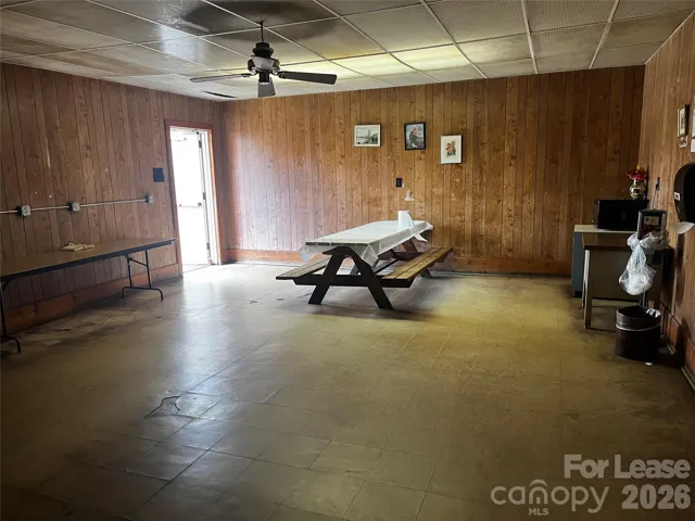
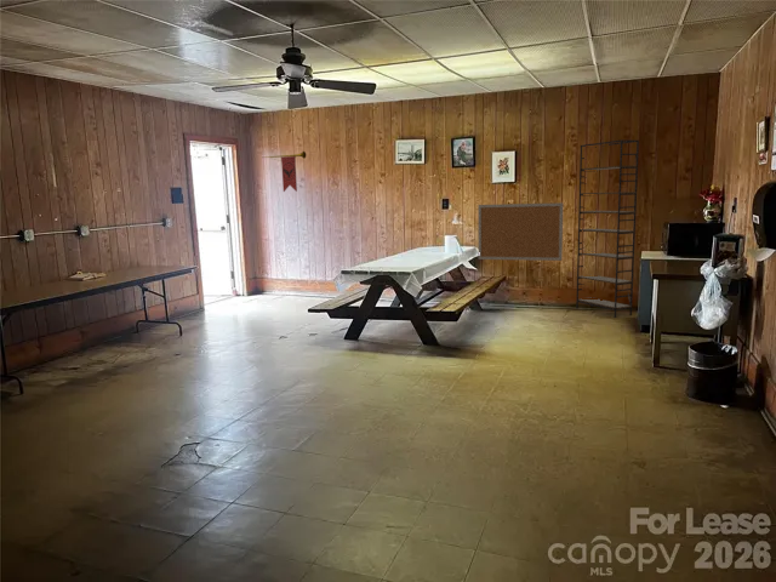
+ pennant (284, 172)
+ bulletin board (519, 232)
+ shelving unit (605, 229)
